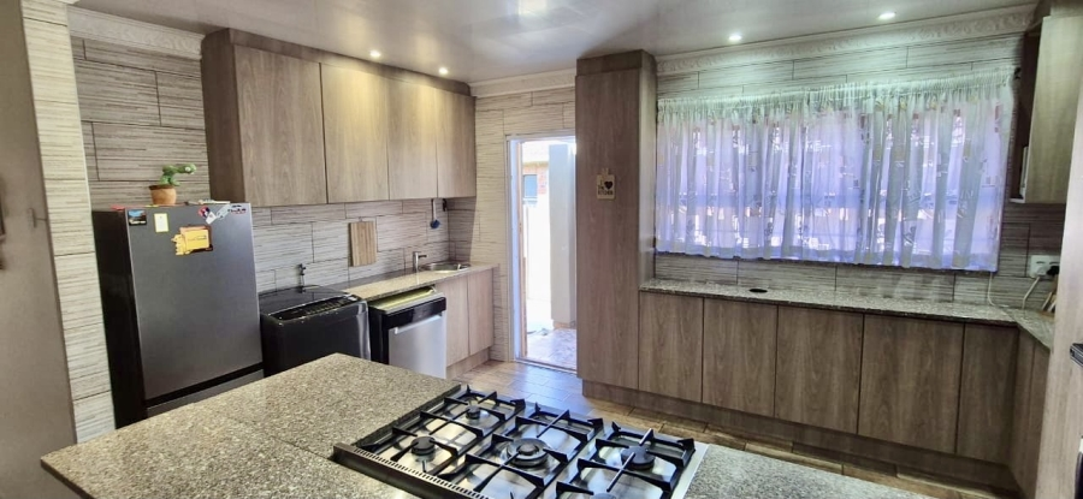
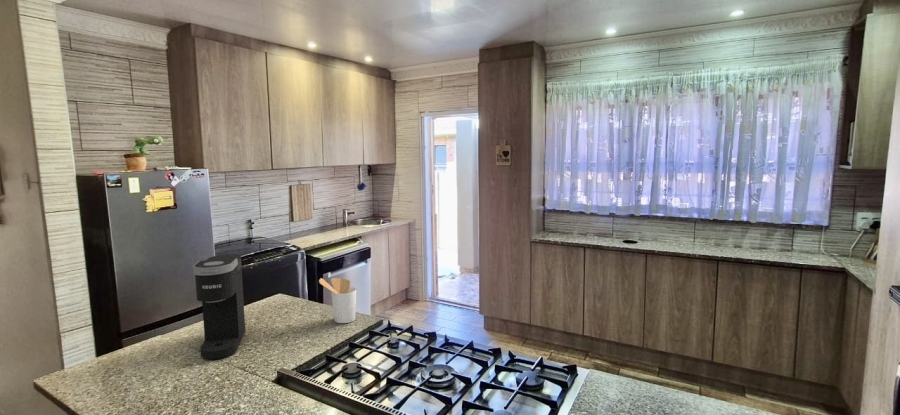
+ utensil holder (337, 298)
+ coffee maker (221, 301)
